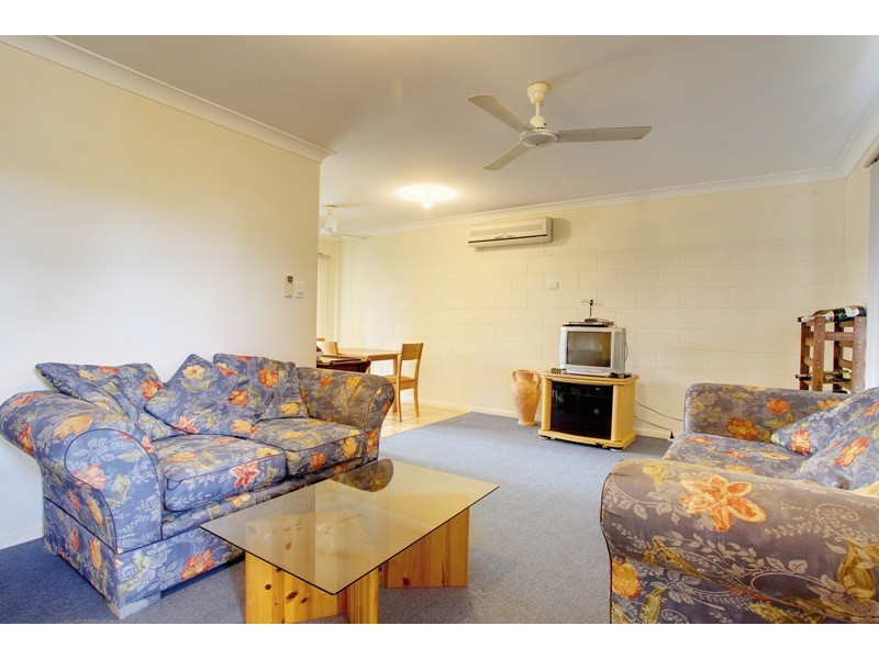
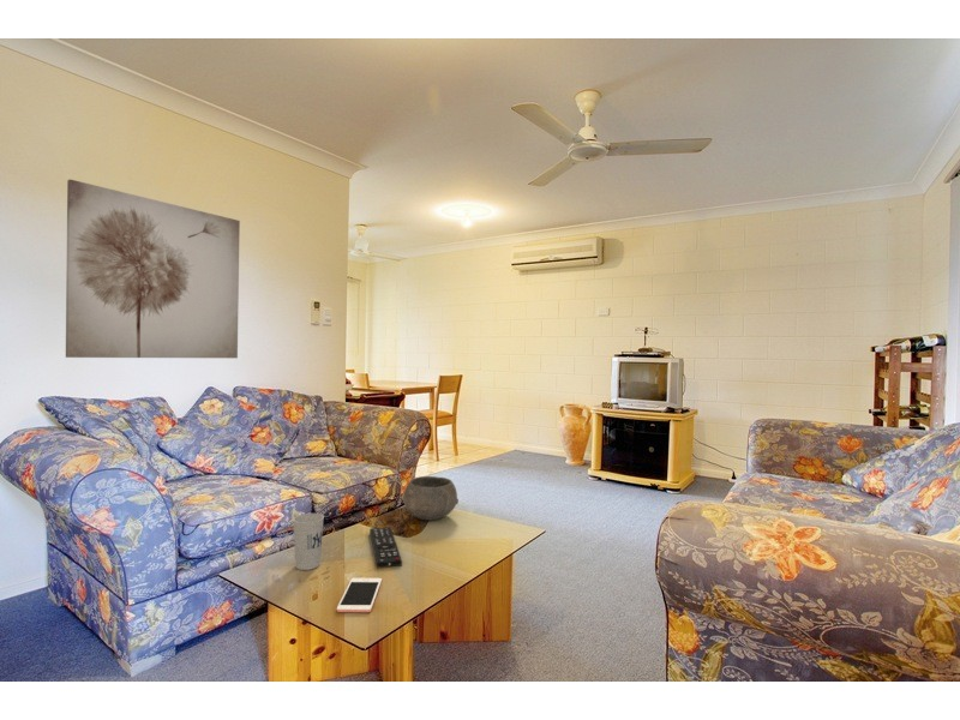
+ wall art (163, 280)
+ cup (307, 541)
+ remote control (384, 545)
+ cell phone (360, 594)
+ bowl (430, 498)
